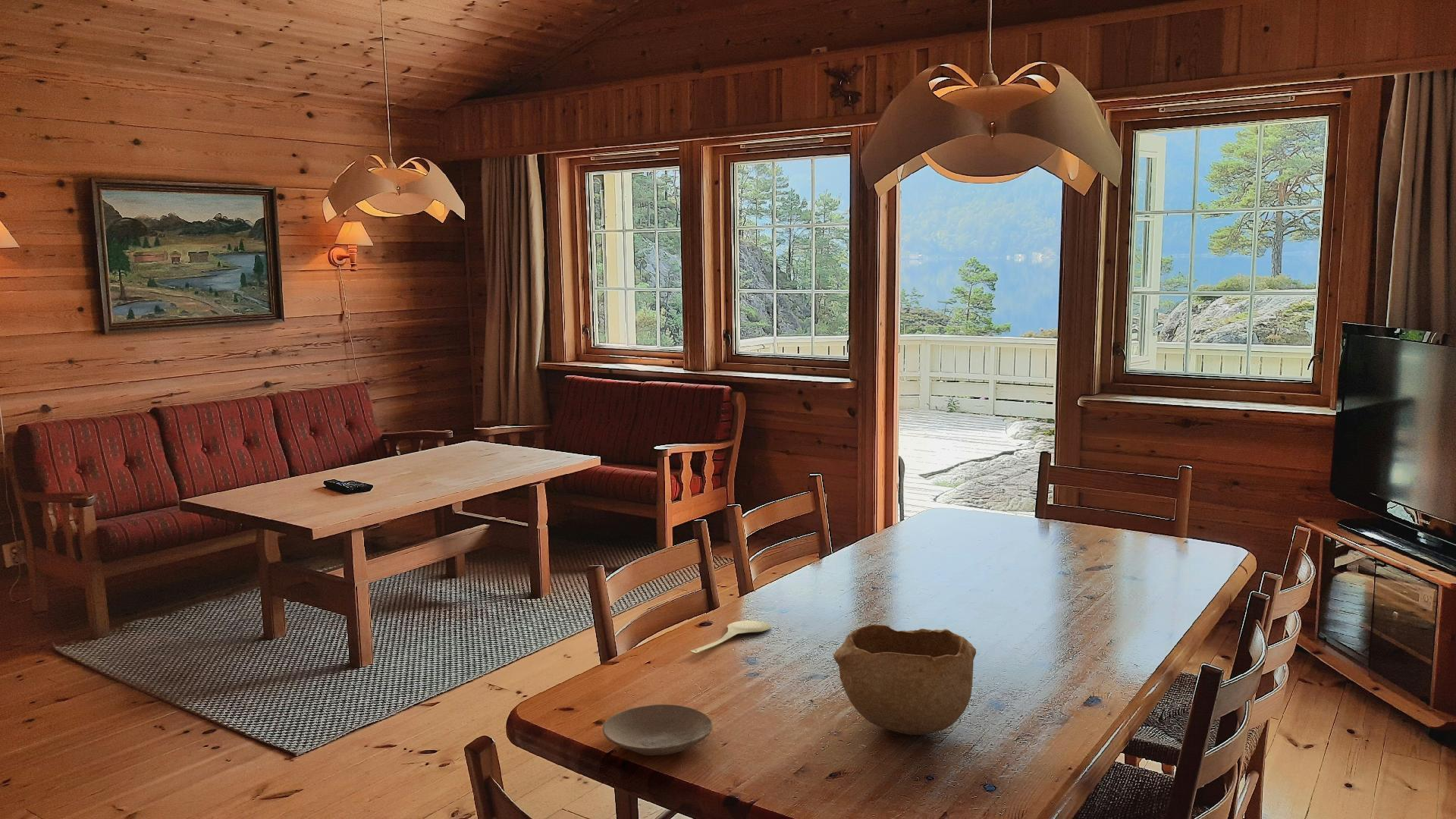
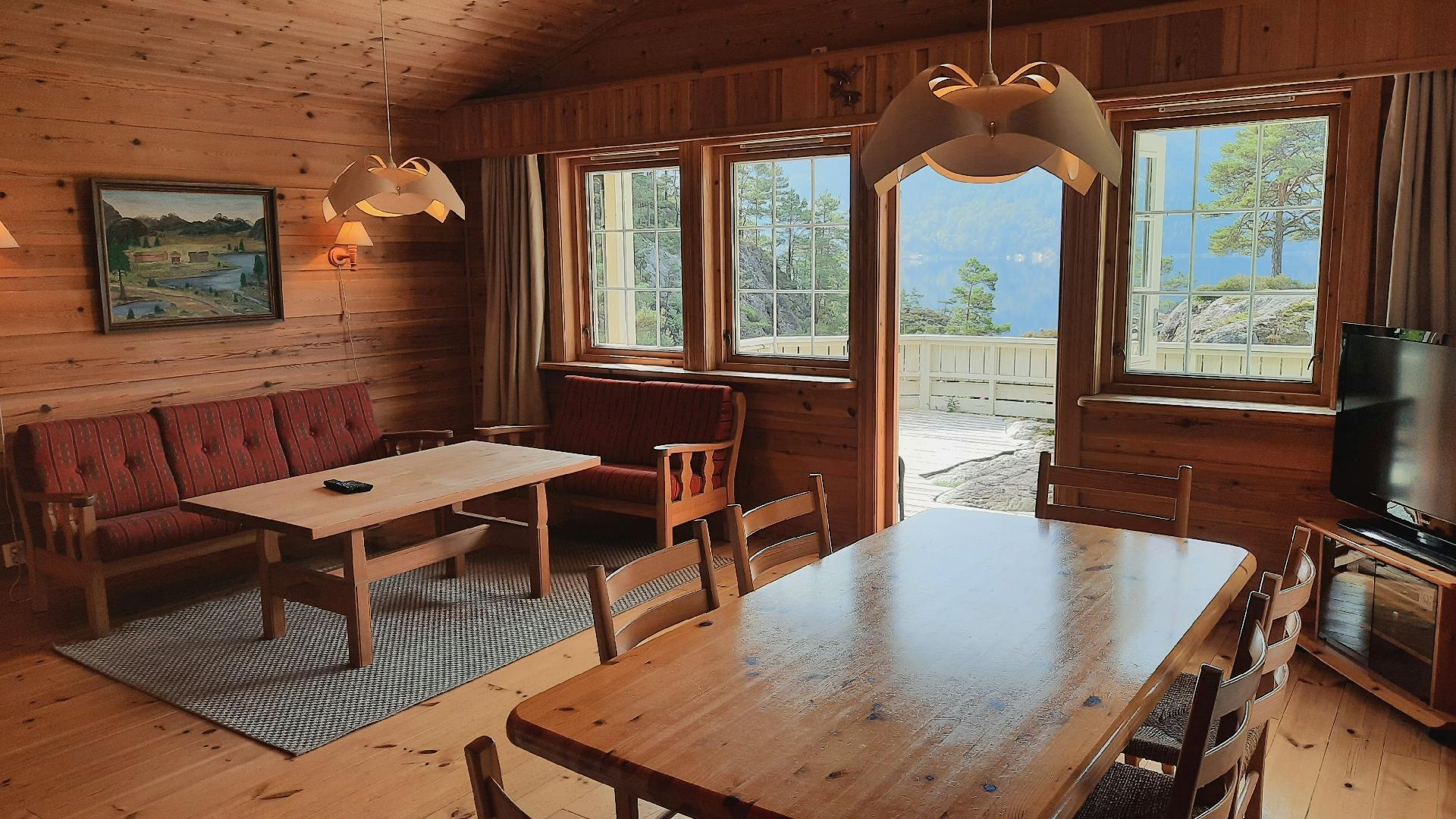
- spoon (728, 635)
- plate (657, 733)
- bowl (905, 682)
